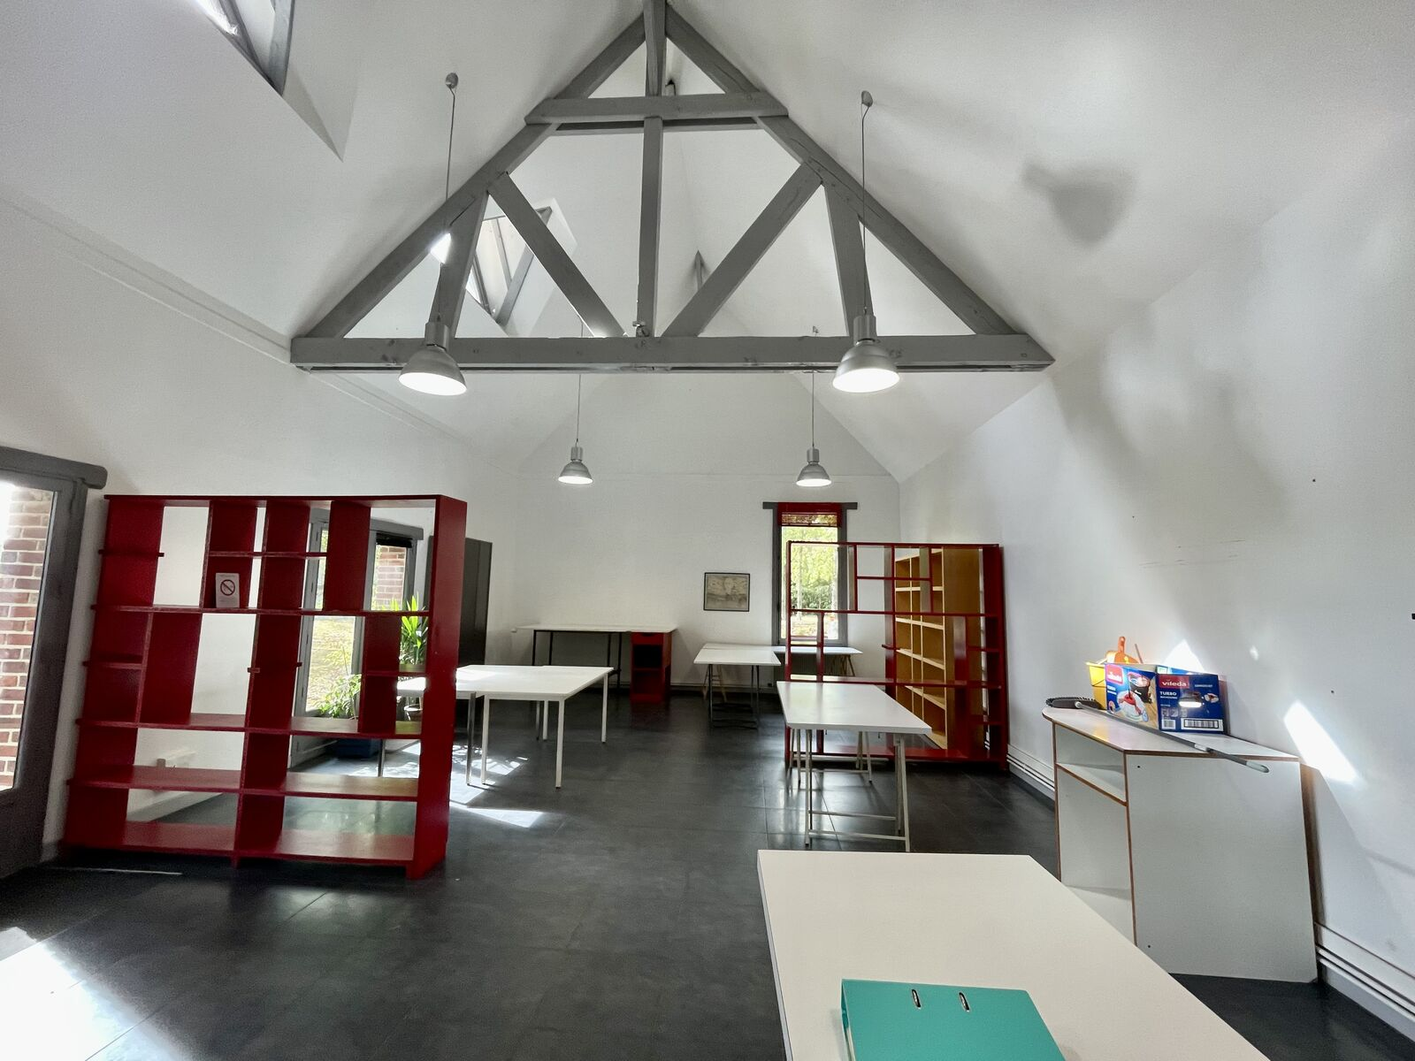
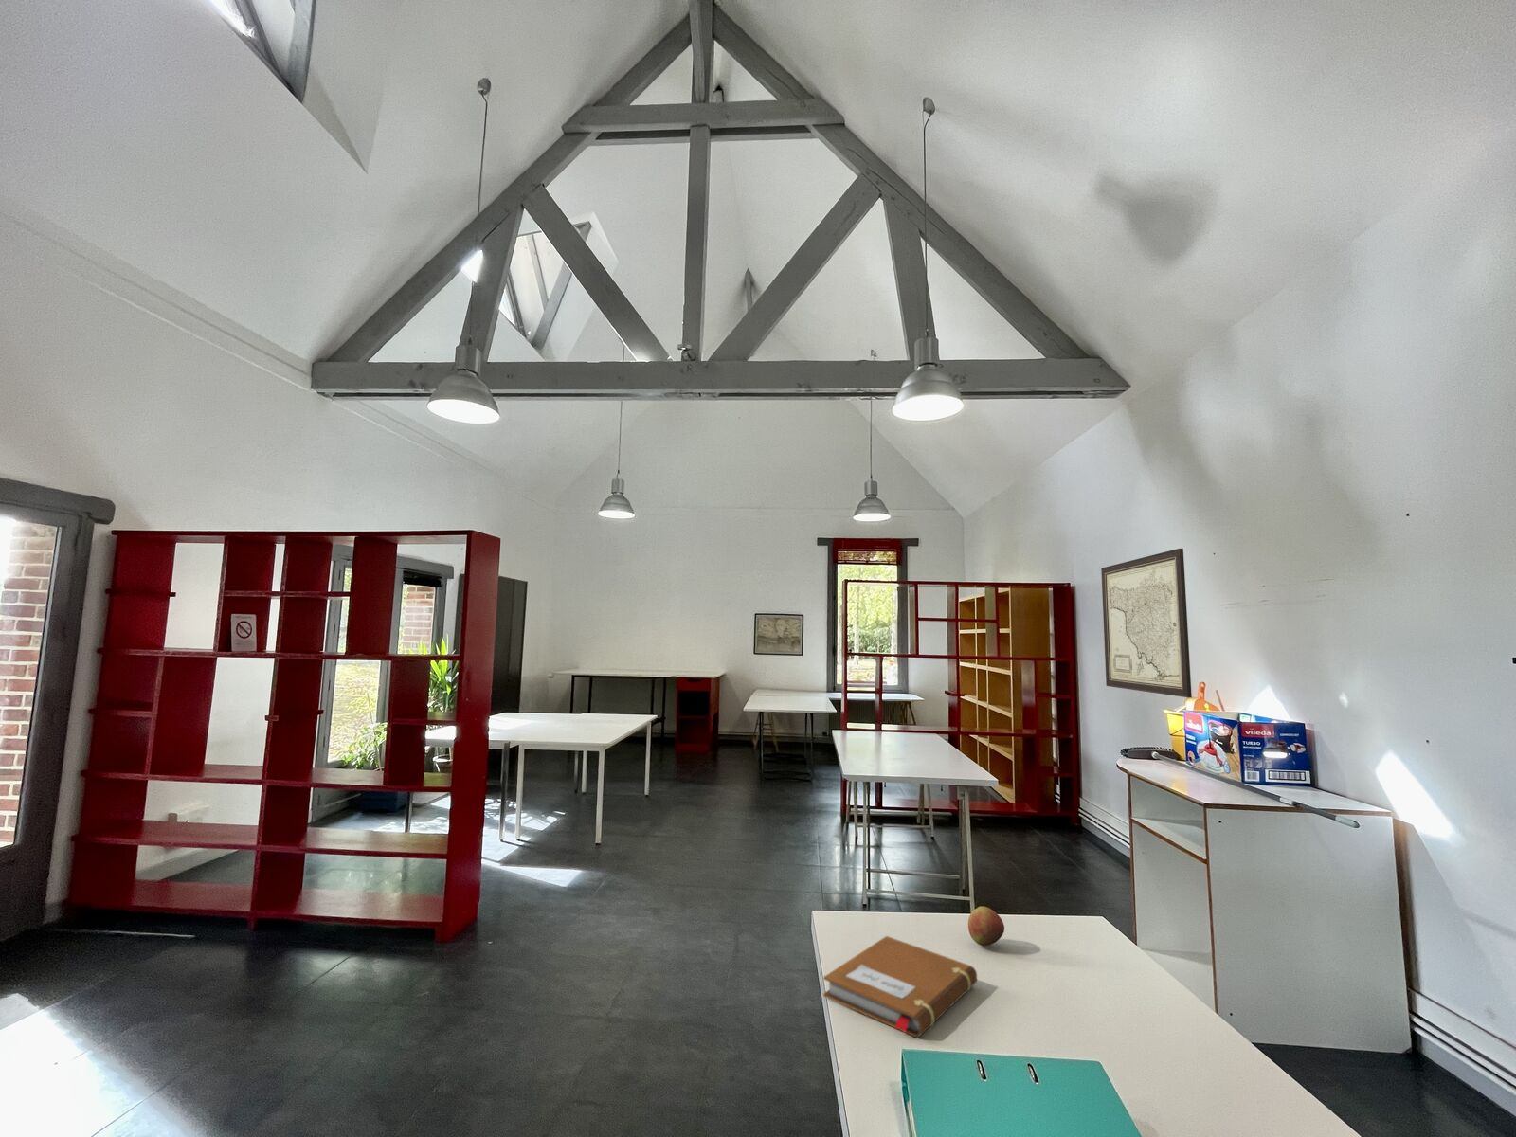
+ notebook (900, 983)
+ wall art (1140, 625)
+ apple (986, 926)
